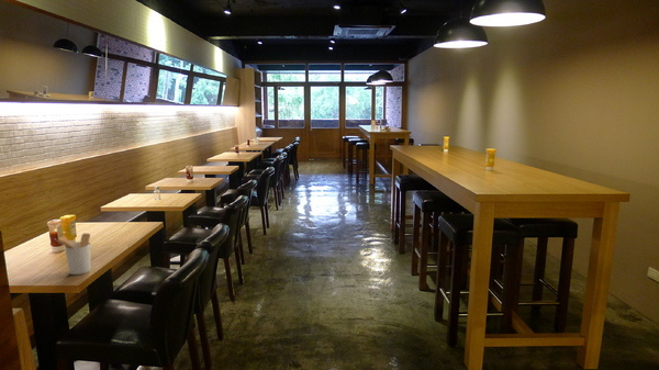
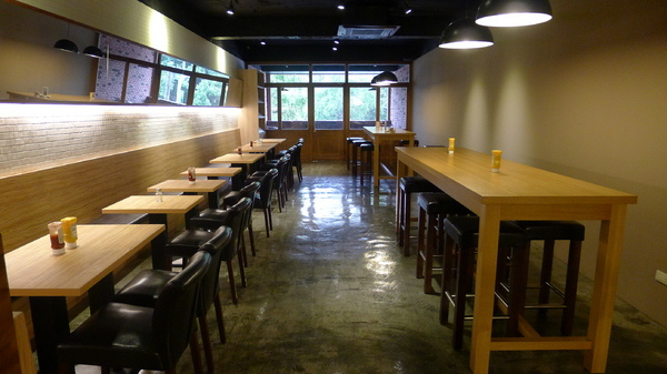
- utensil holder (72, 253)
